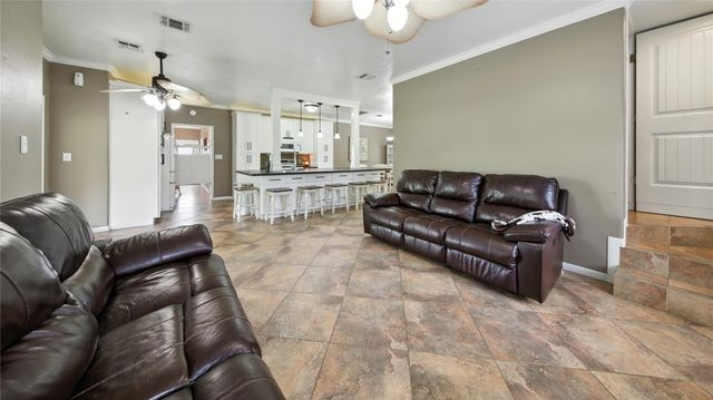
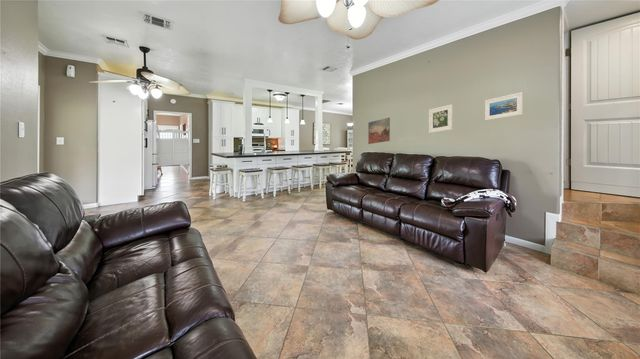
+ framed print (440, 119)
+ wall art (378, 131)
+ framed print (502, 107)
